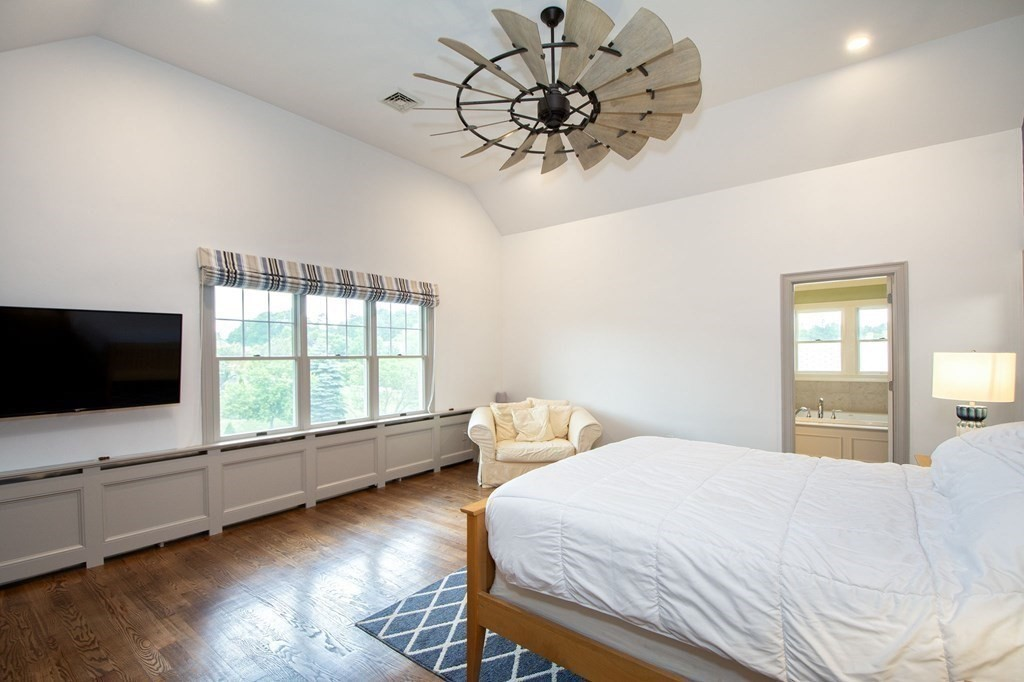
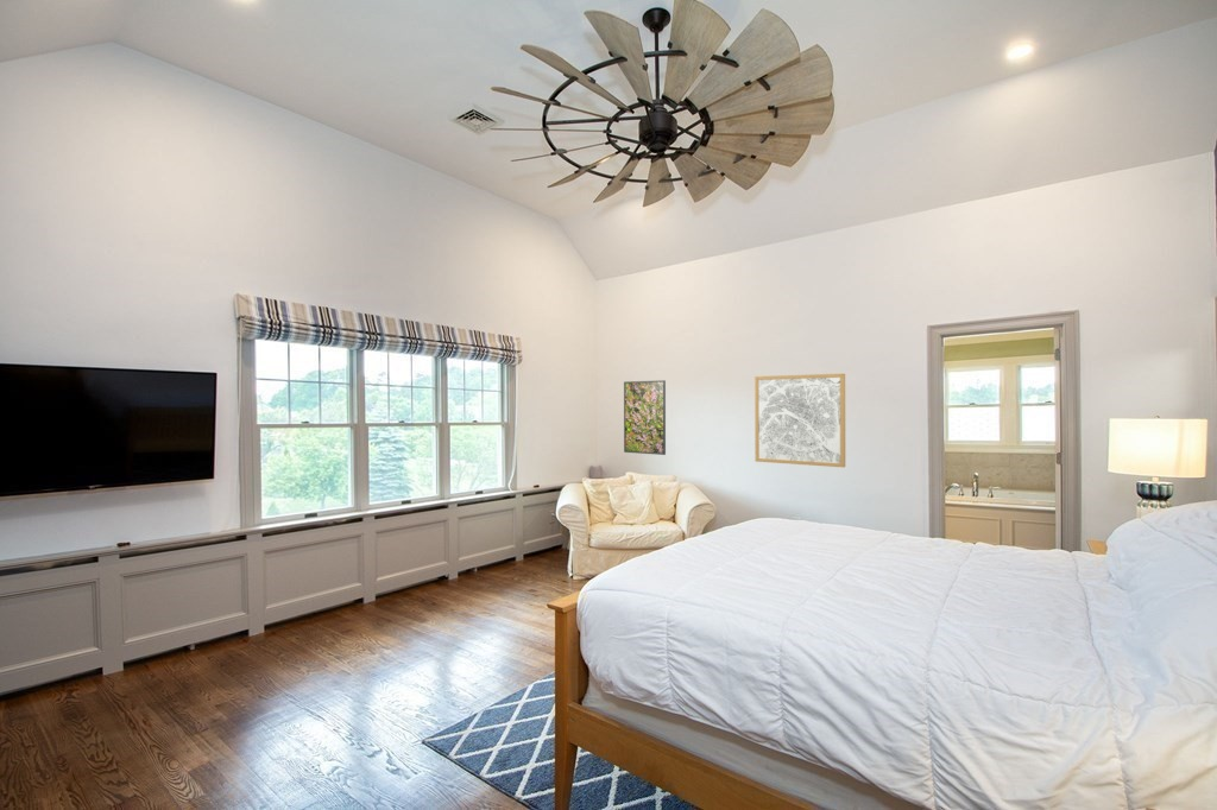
+ wall art (797, 419)
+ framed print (644, 417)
